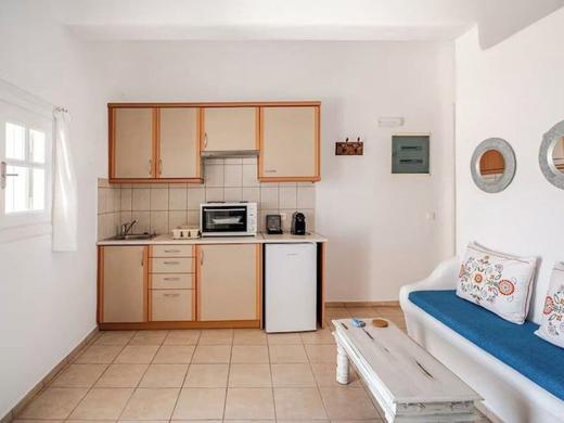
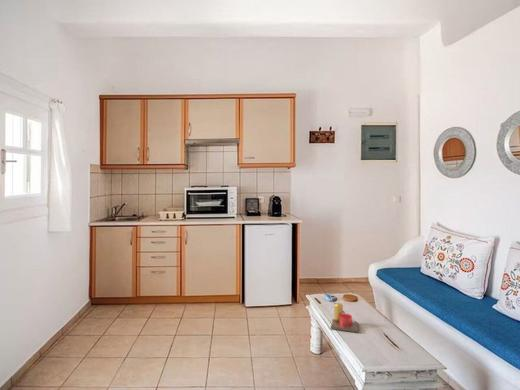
+ candle (344, 316)
